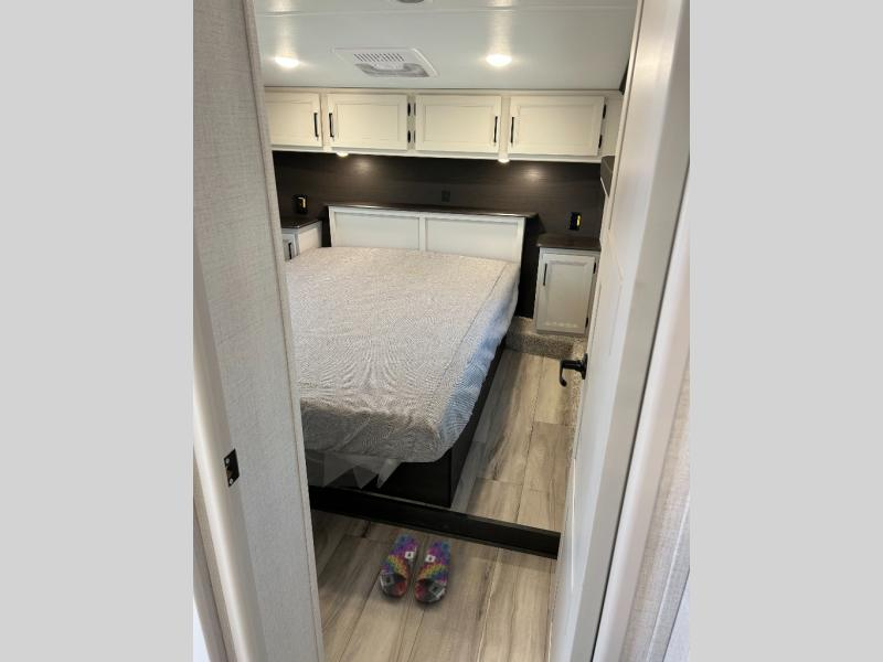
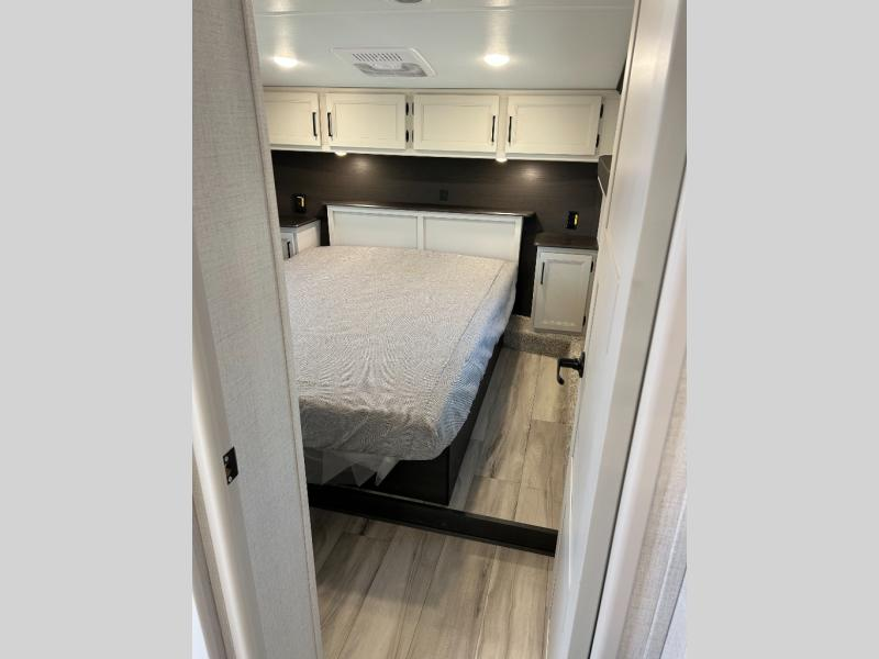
- slippers (413, 563)
